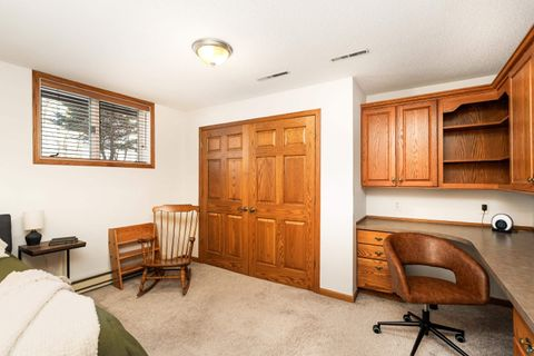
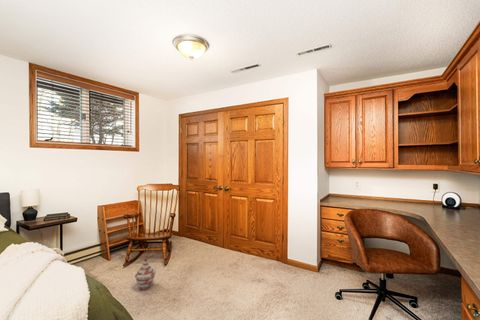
+ woven basket (145, 272)
